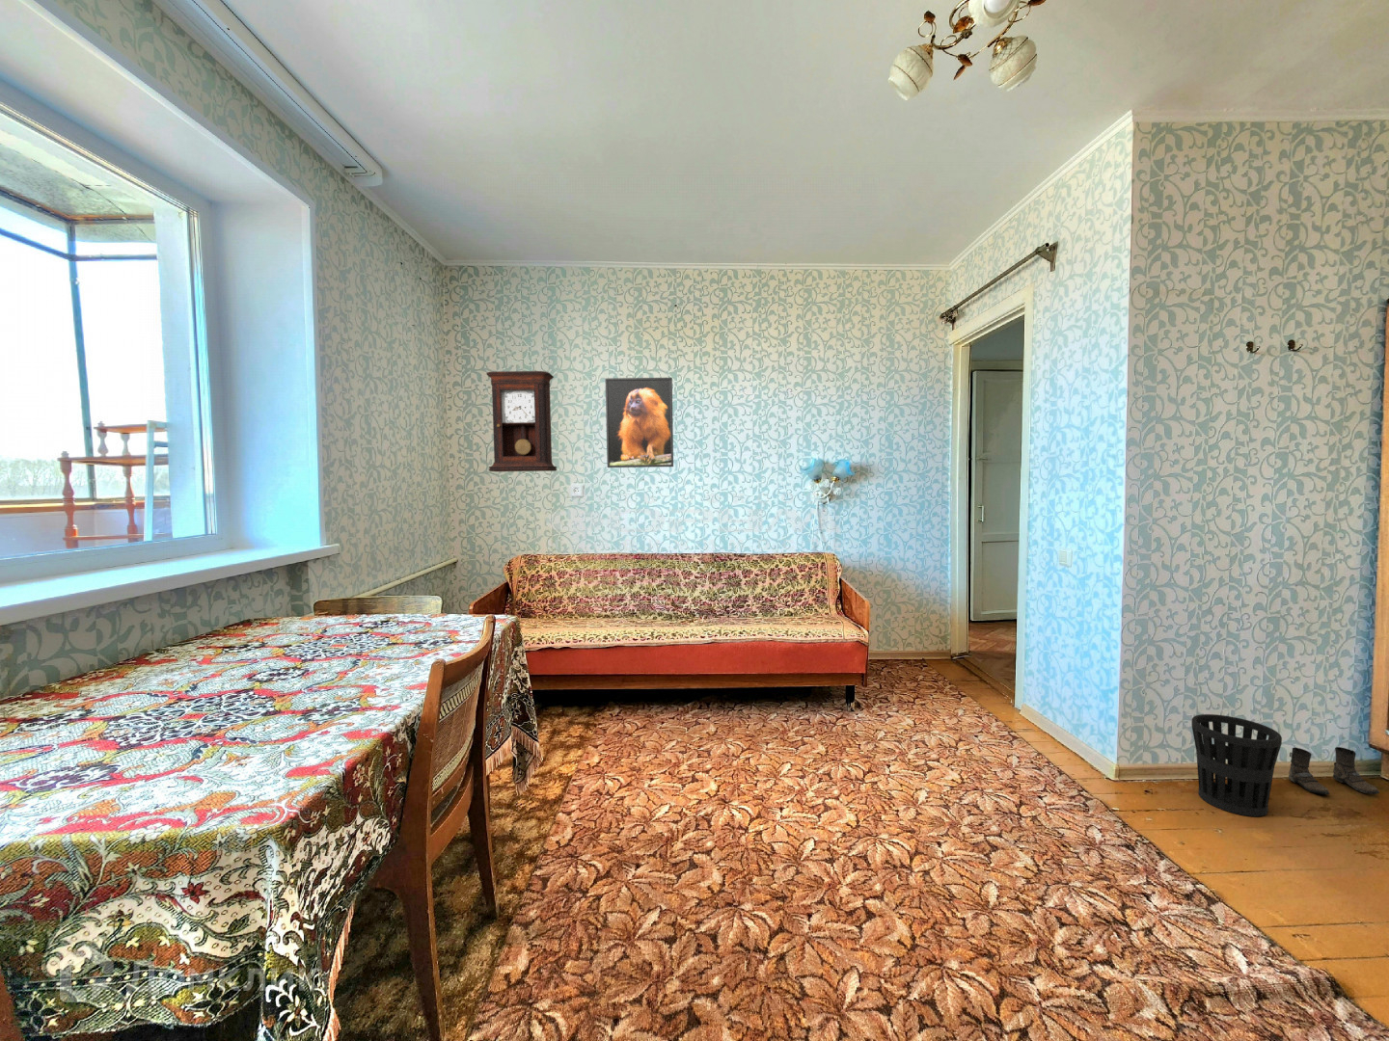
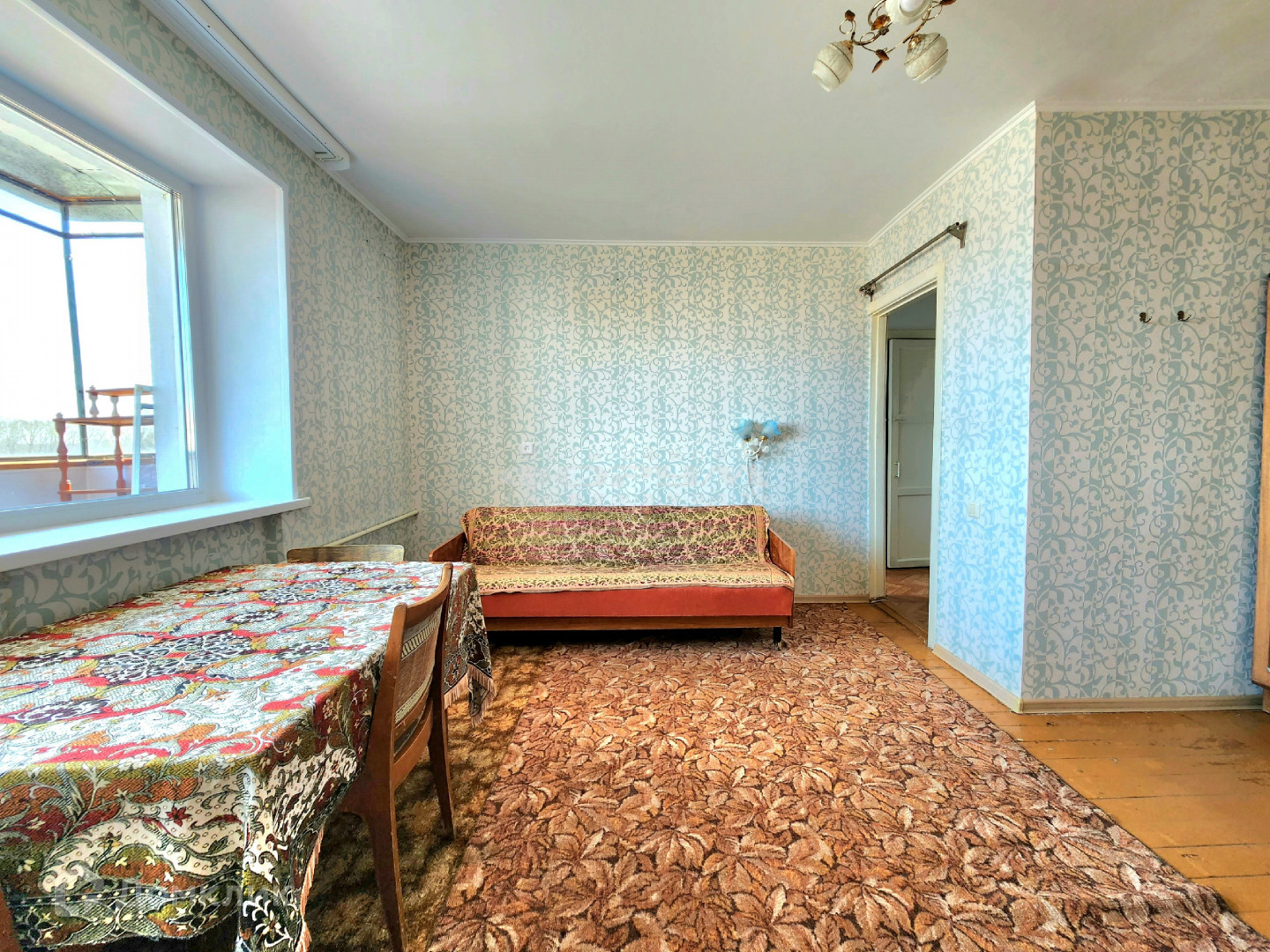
- wastebasket (1233, 764)
- boots (1333, 771)
- pendulum clock (520, 422)
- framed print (640, 422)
